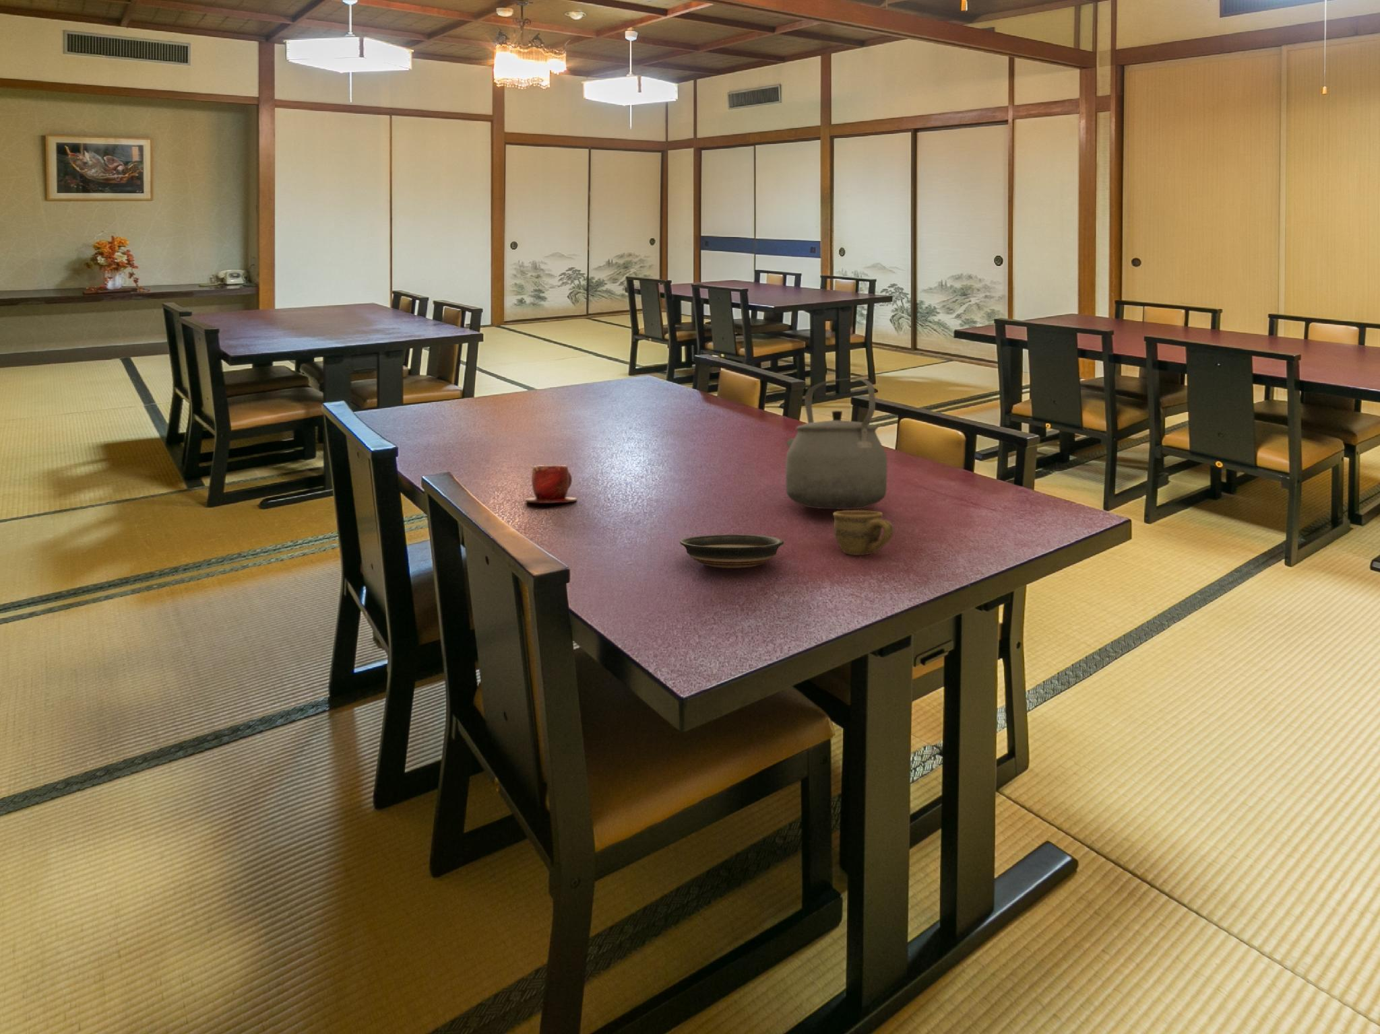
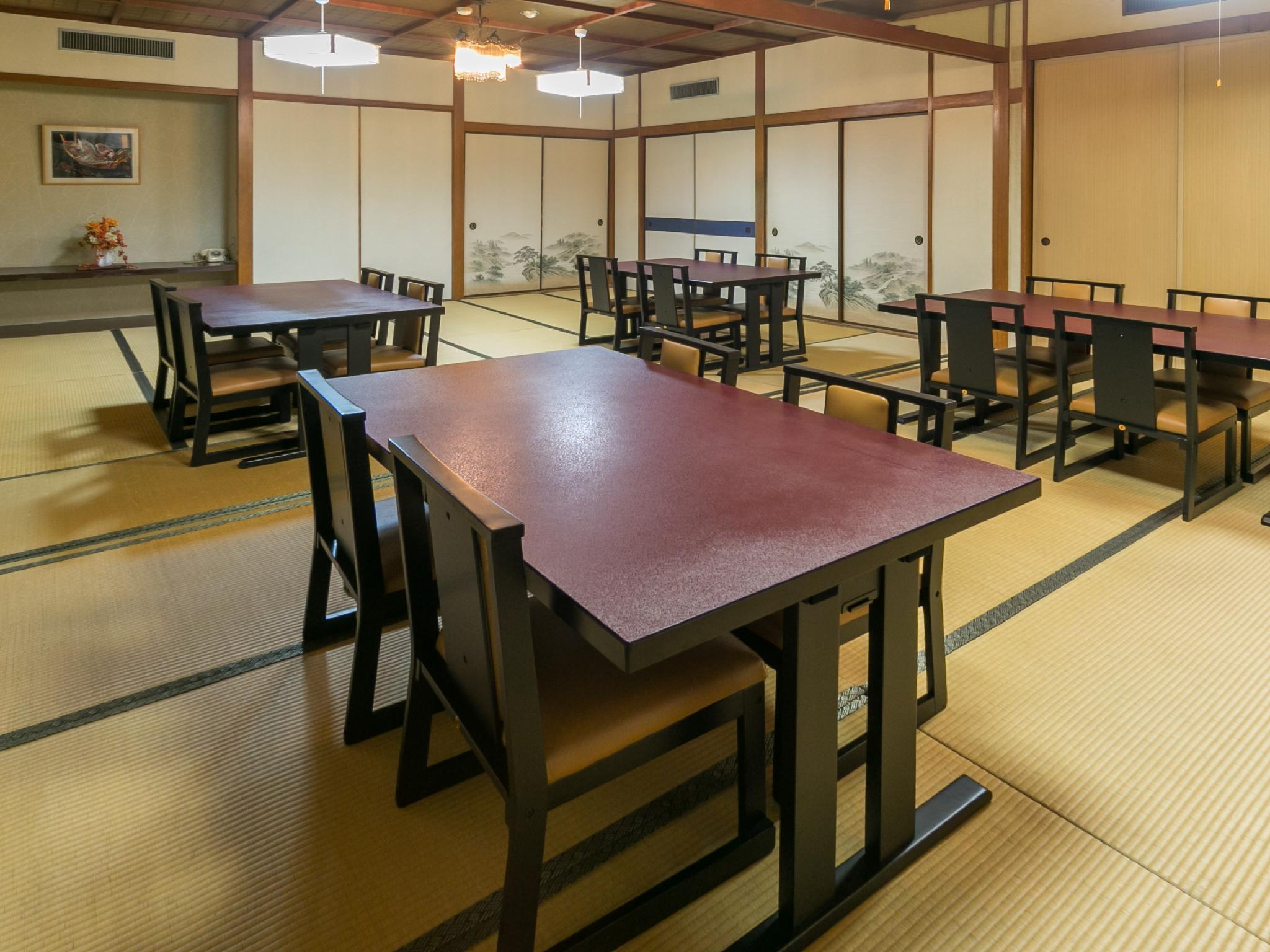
- tea kettle (827, 443)
- cup (863, 533)
- teacup (552, 483)
- saucer (731, 553)
